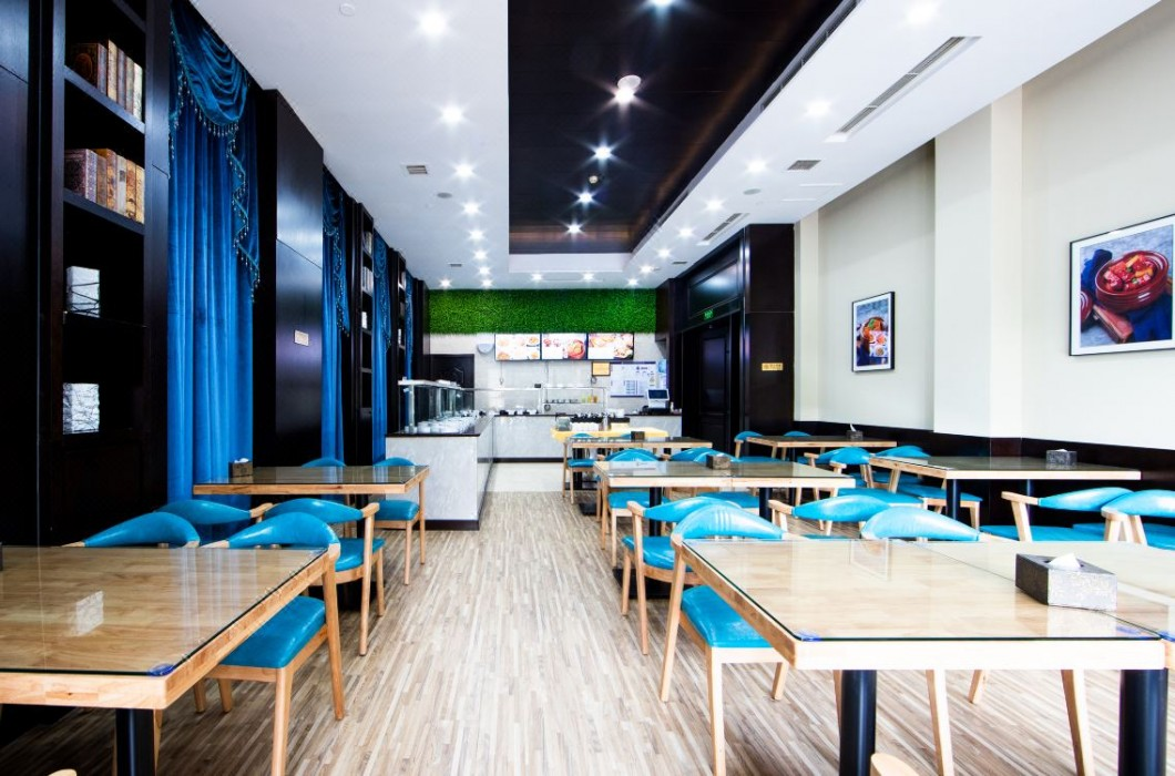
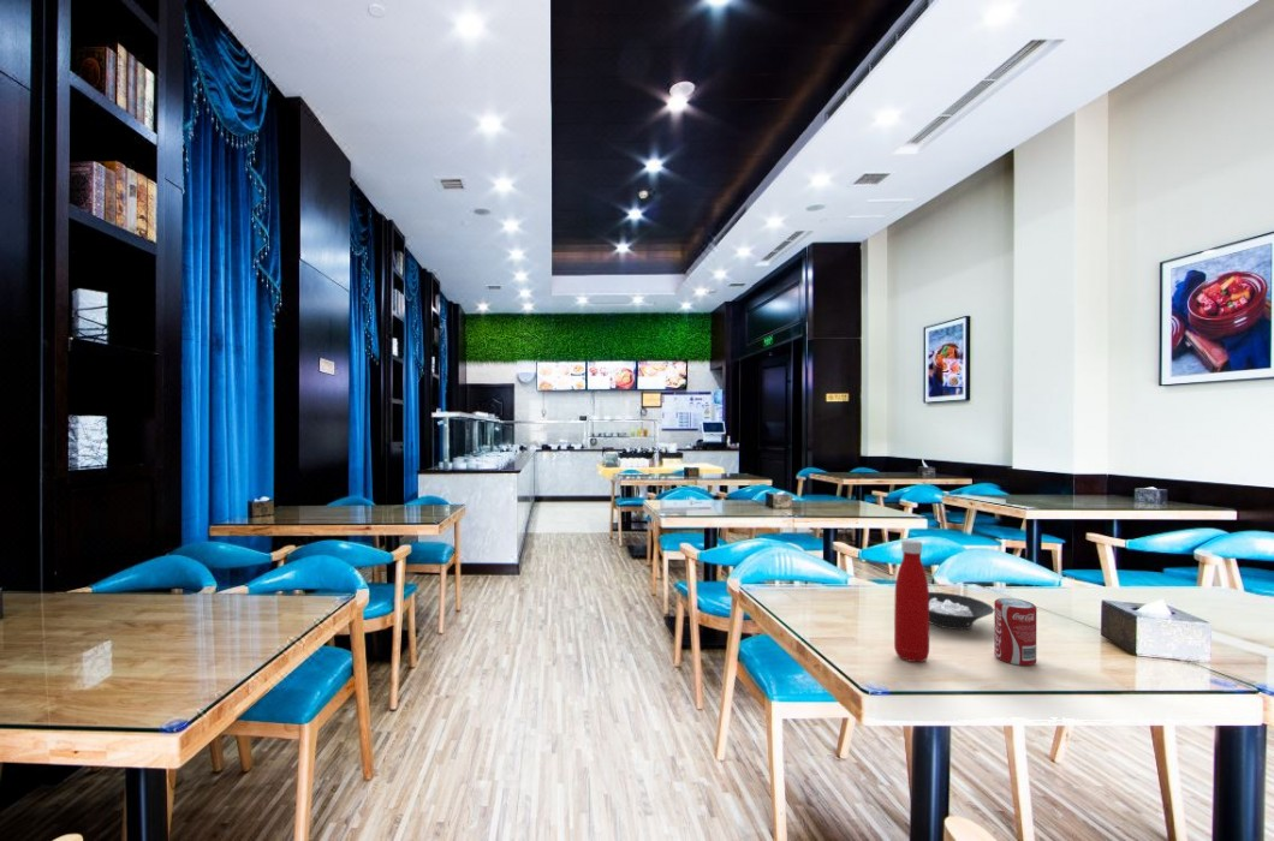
+ beverage can (1014, 631)
+ bottle (911, 598)
+ cereal bowl (948, 613)
